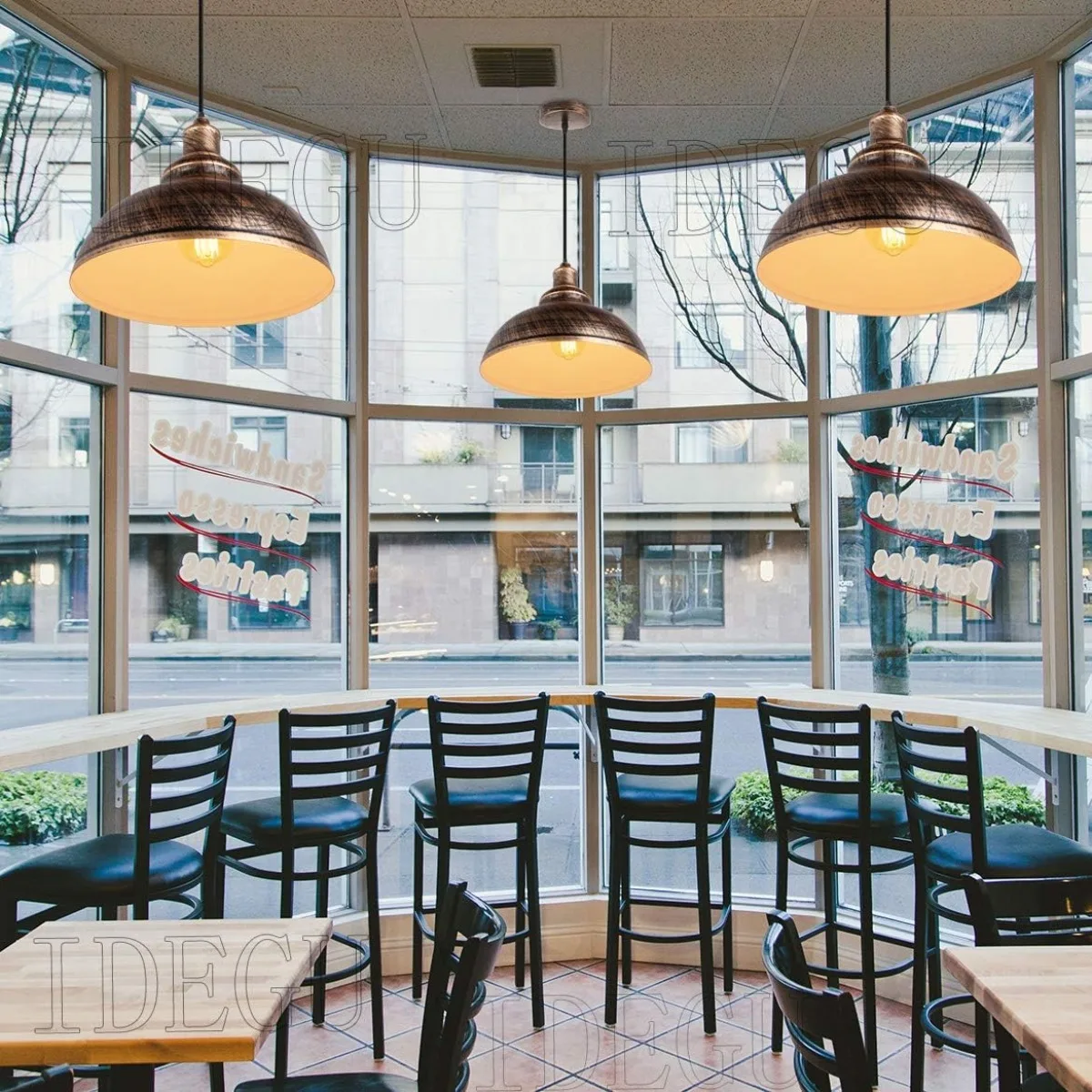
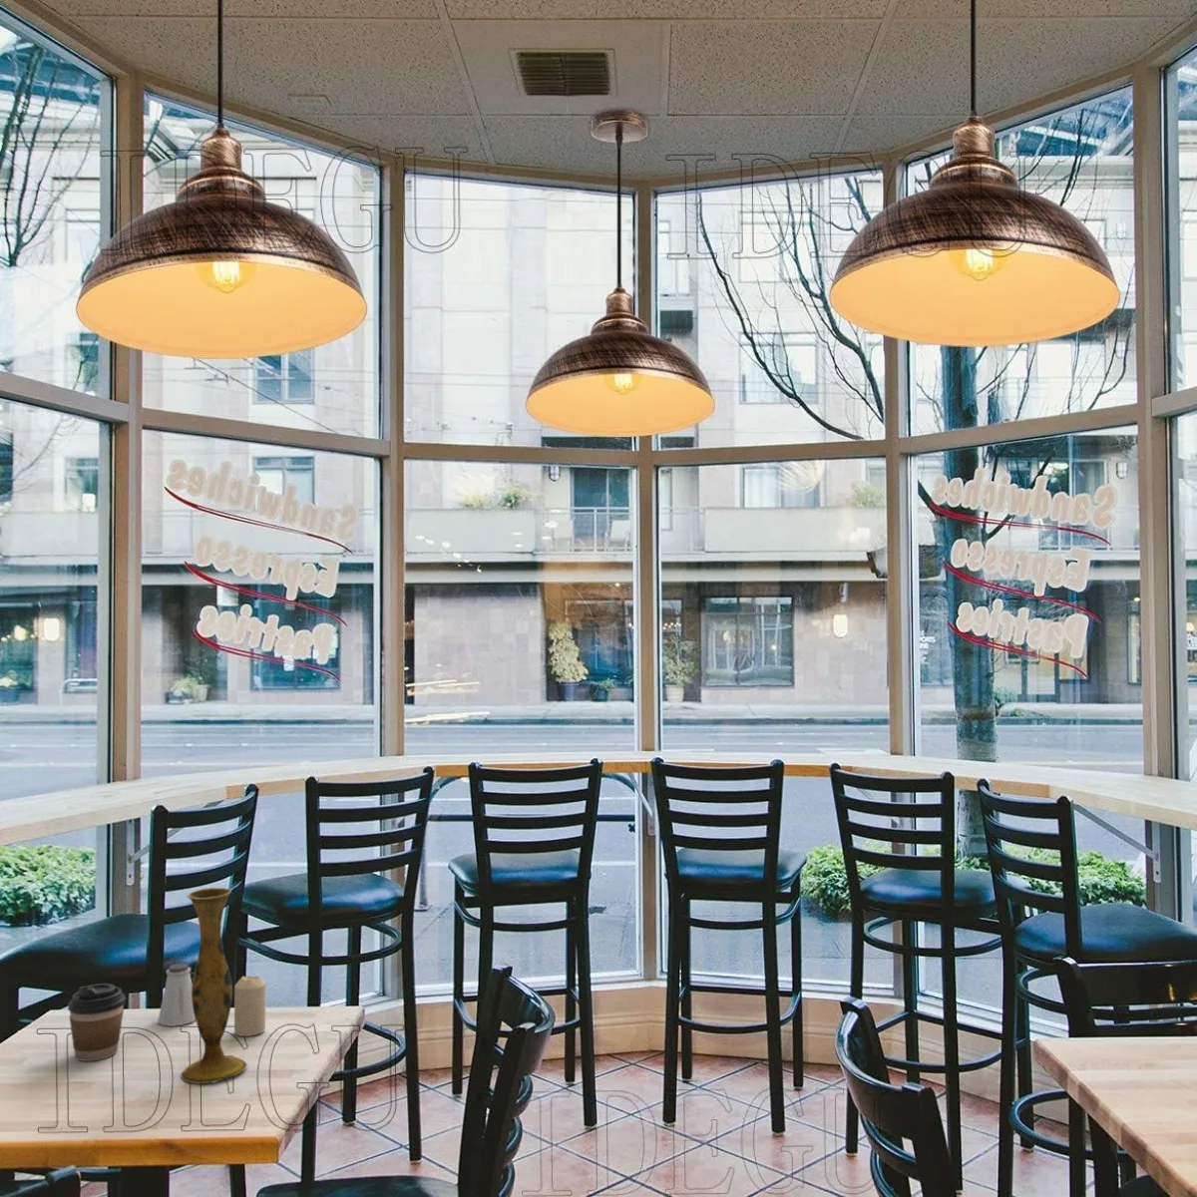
+ candle (250, 1003)
+ vase (215, 981)
+ saltshaker (178, 992)
+ coffee cup (95, 1018)
